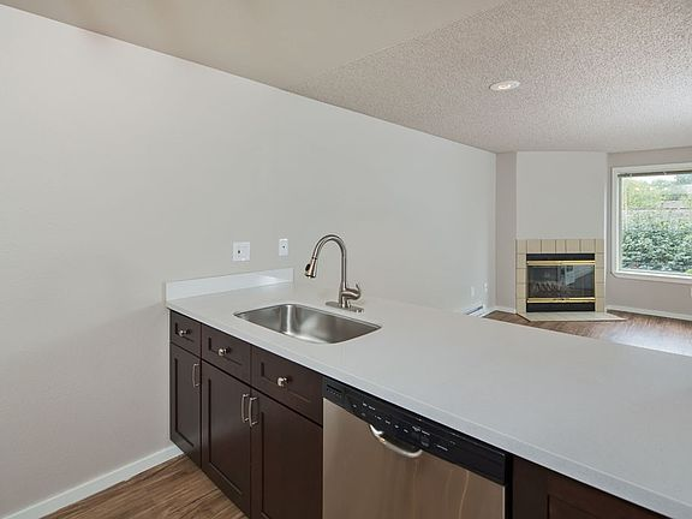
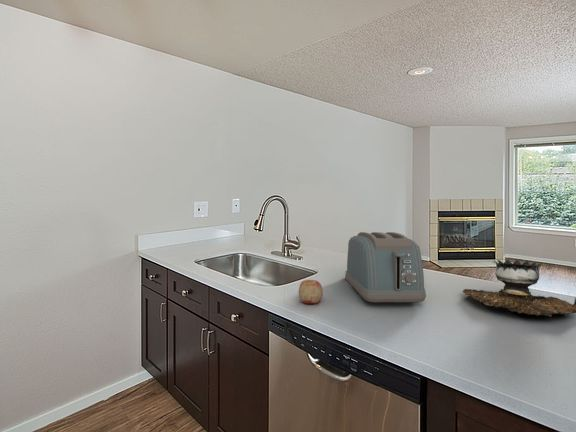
+ apple (310, 291)
+ brazier (516, 283)
+ toaster (381, 261)
